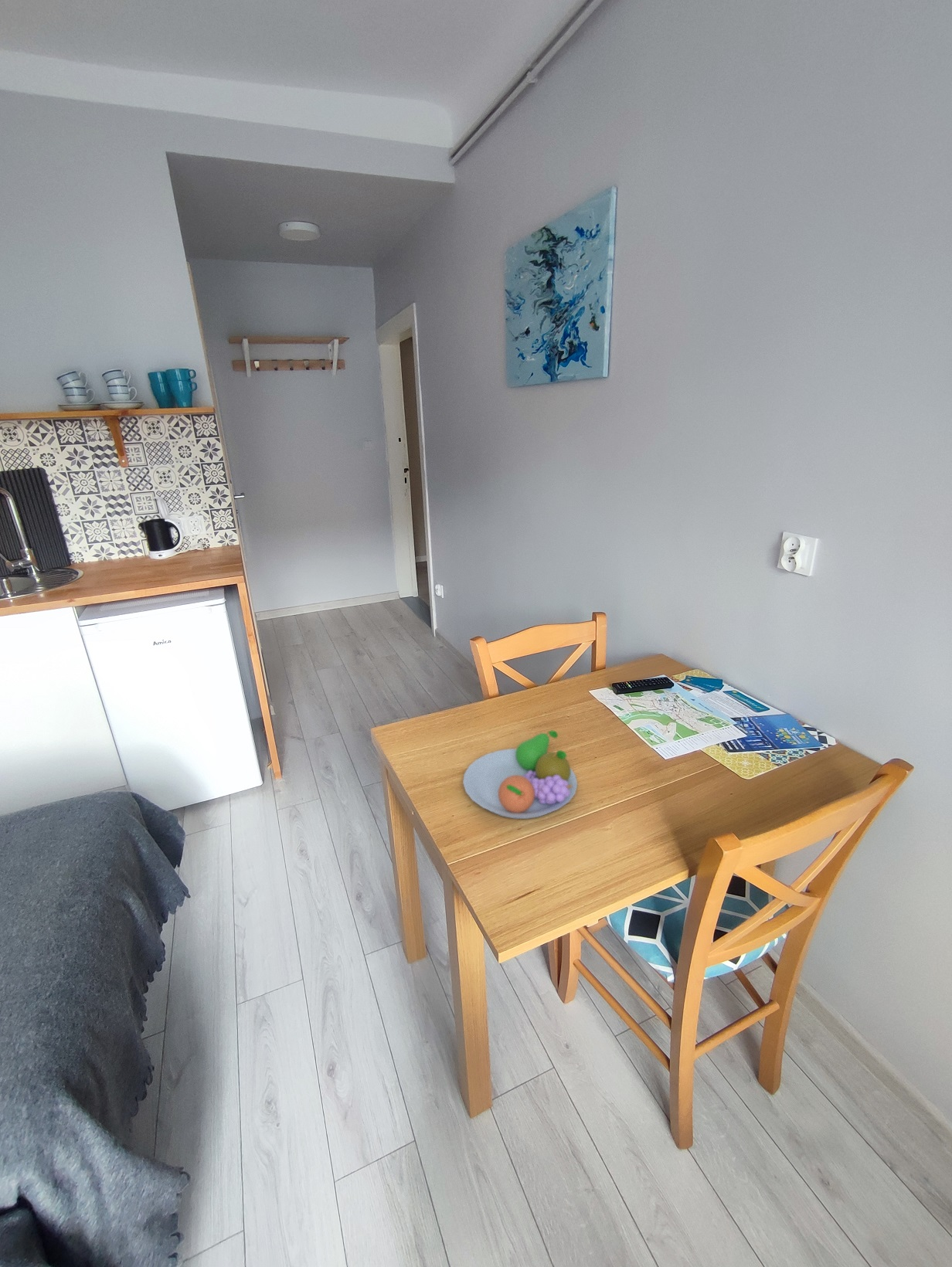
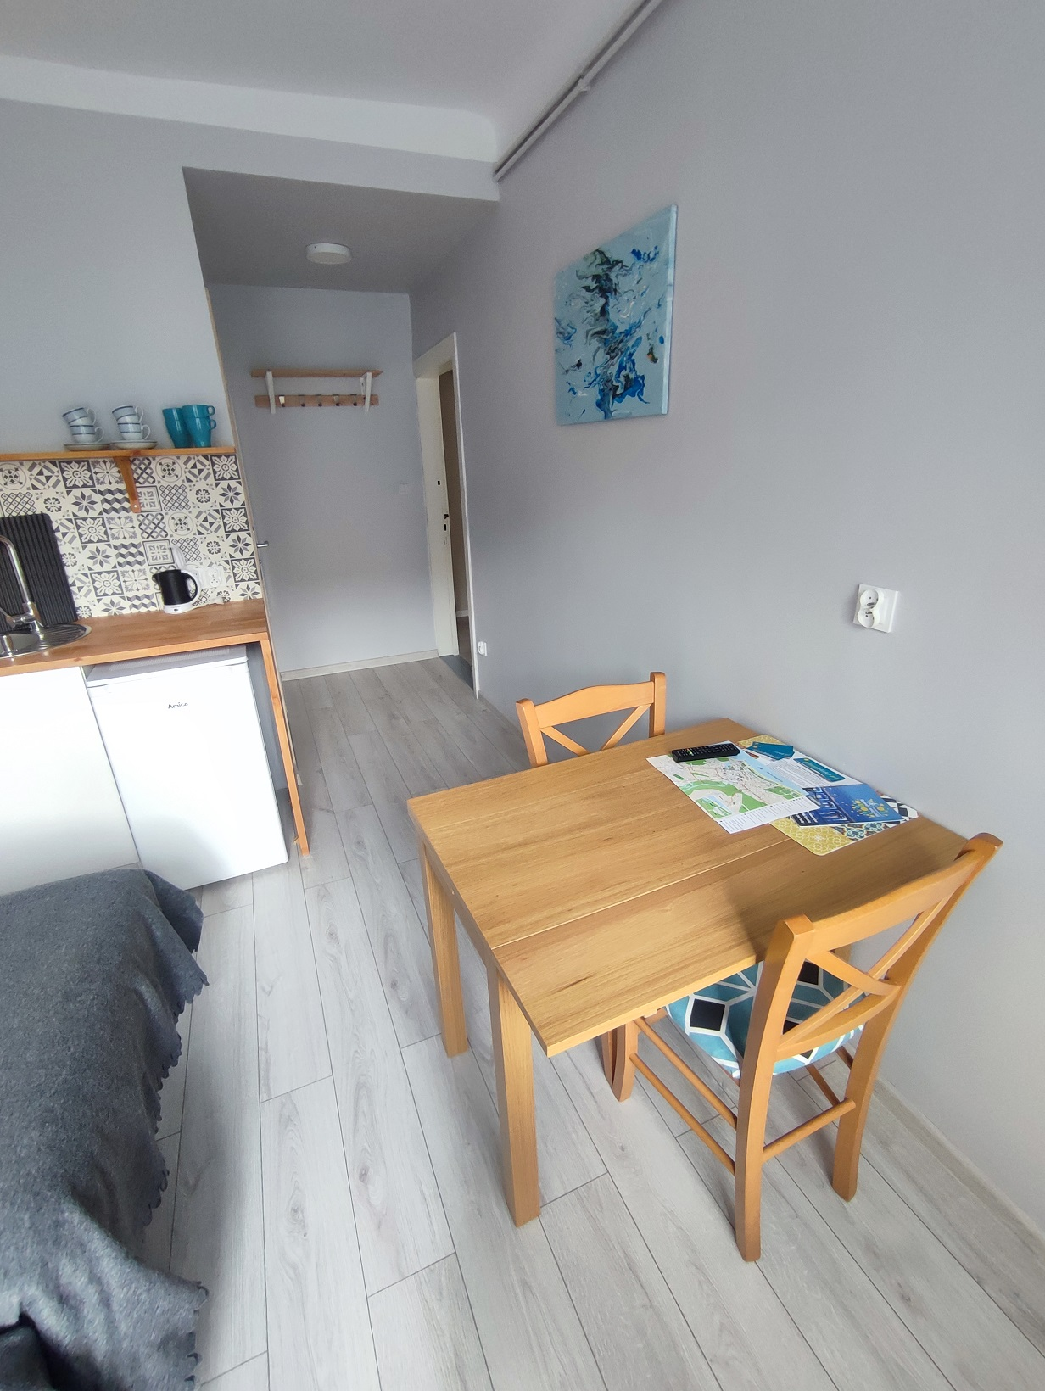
- fruit bowl (523, 768)
